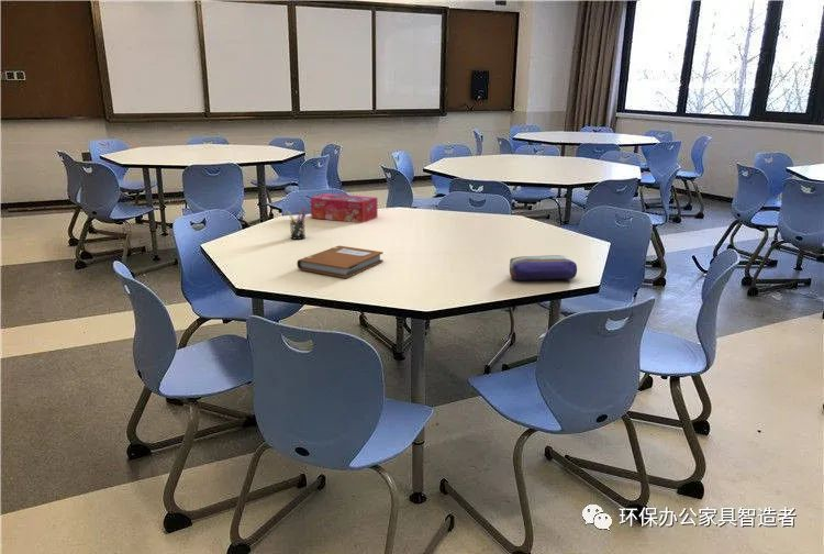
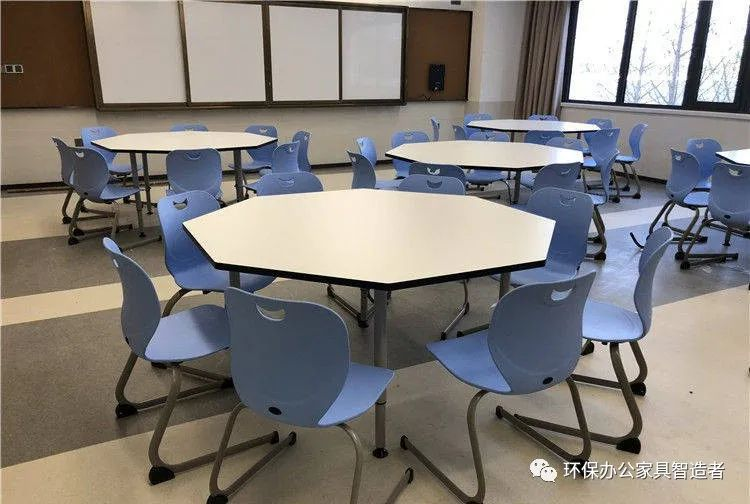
- notebook (342, 259)
- pen holder (298, 222)
- tissue box (344, 207)
- pencil case (543, 267)
